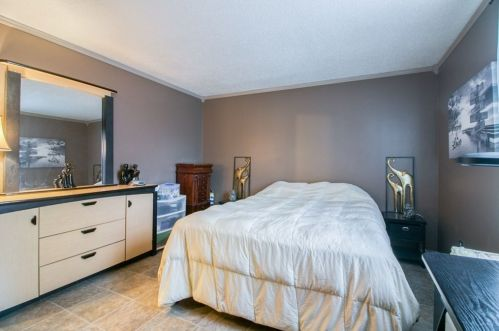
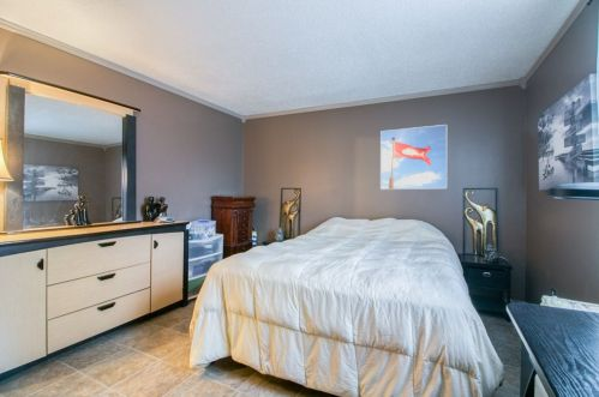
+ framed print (412, 158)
